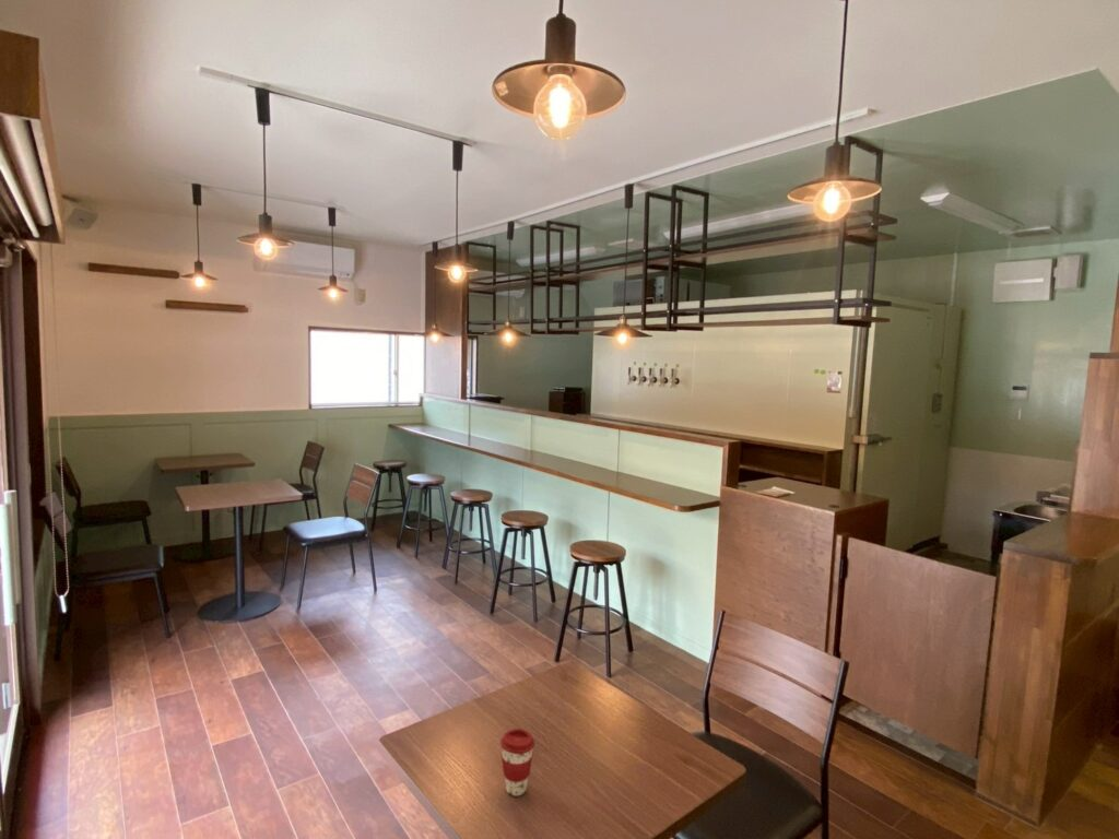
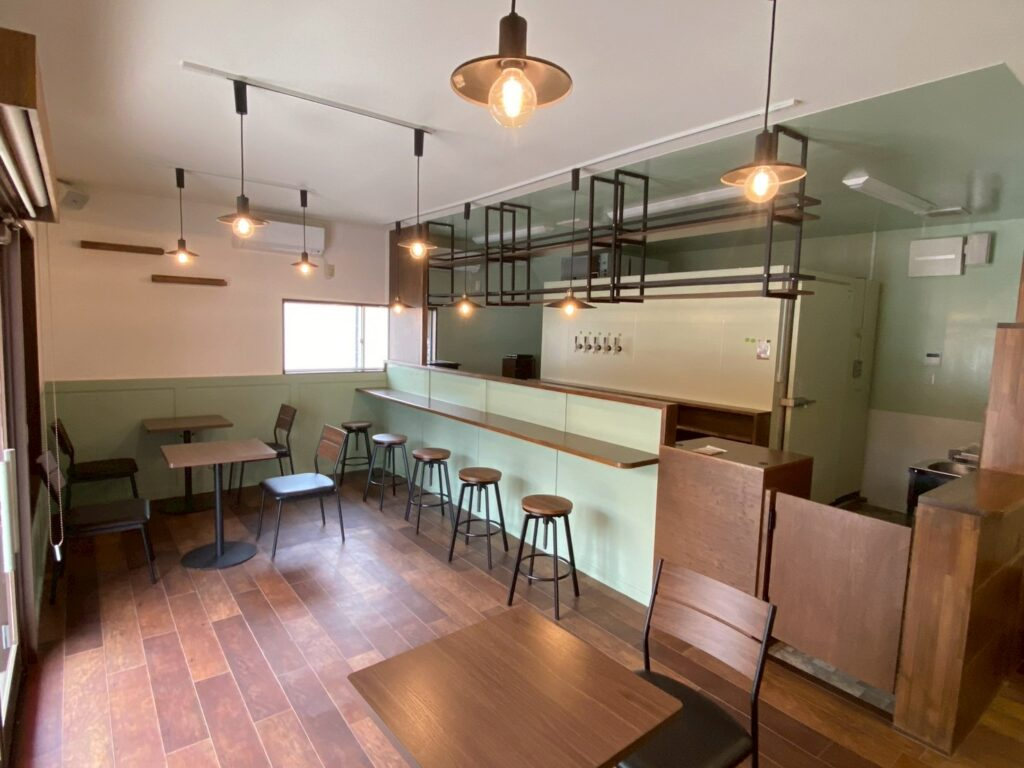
- coffee cup (517, 763)
